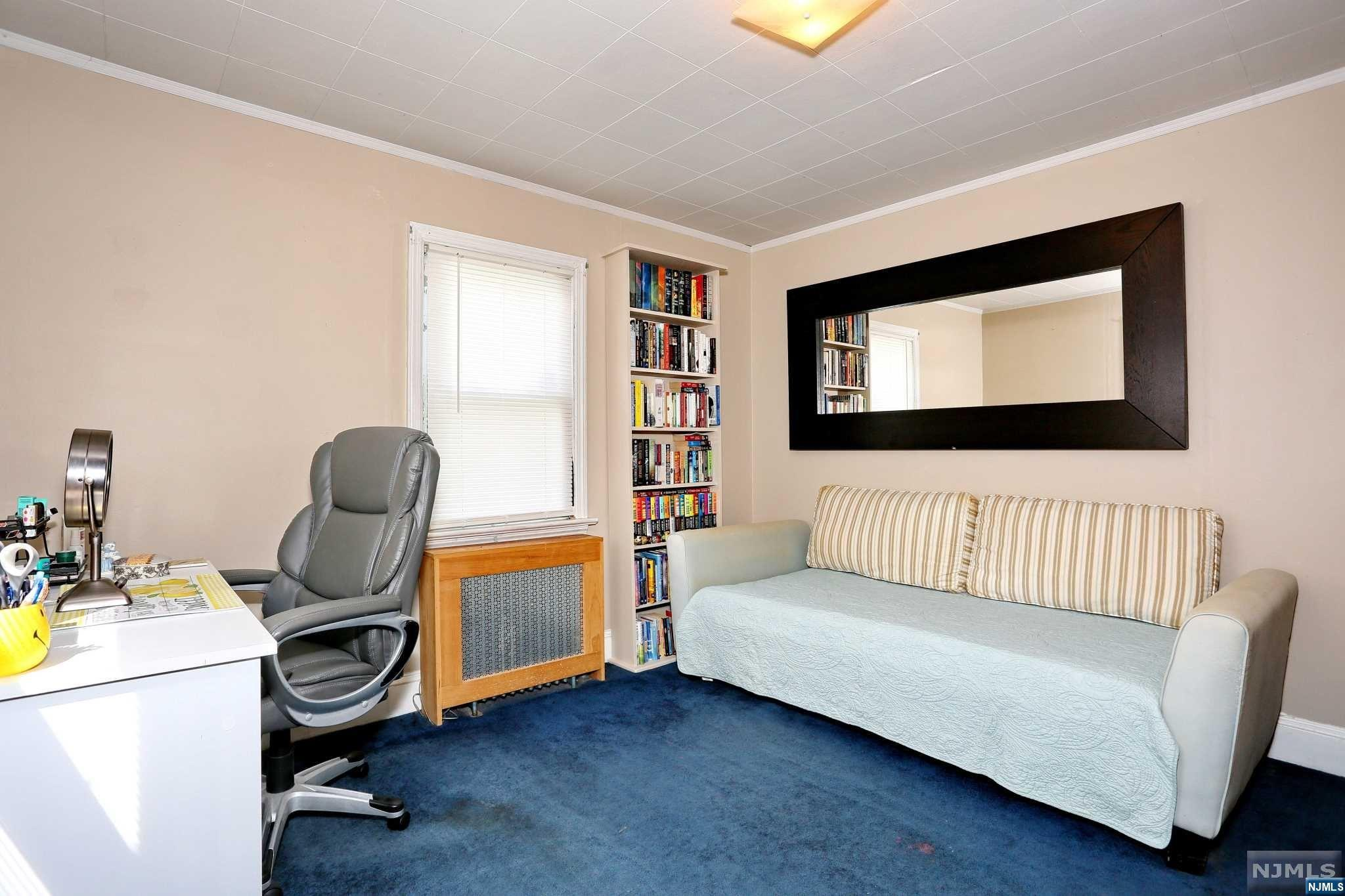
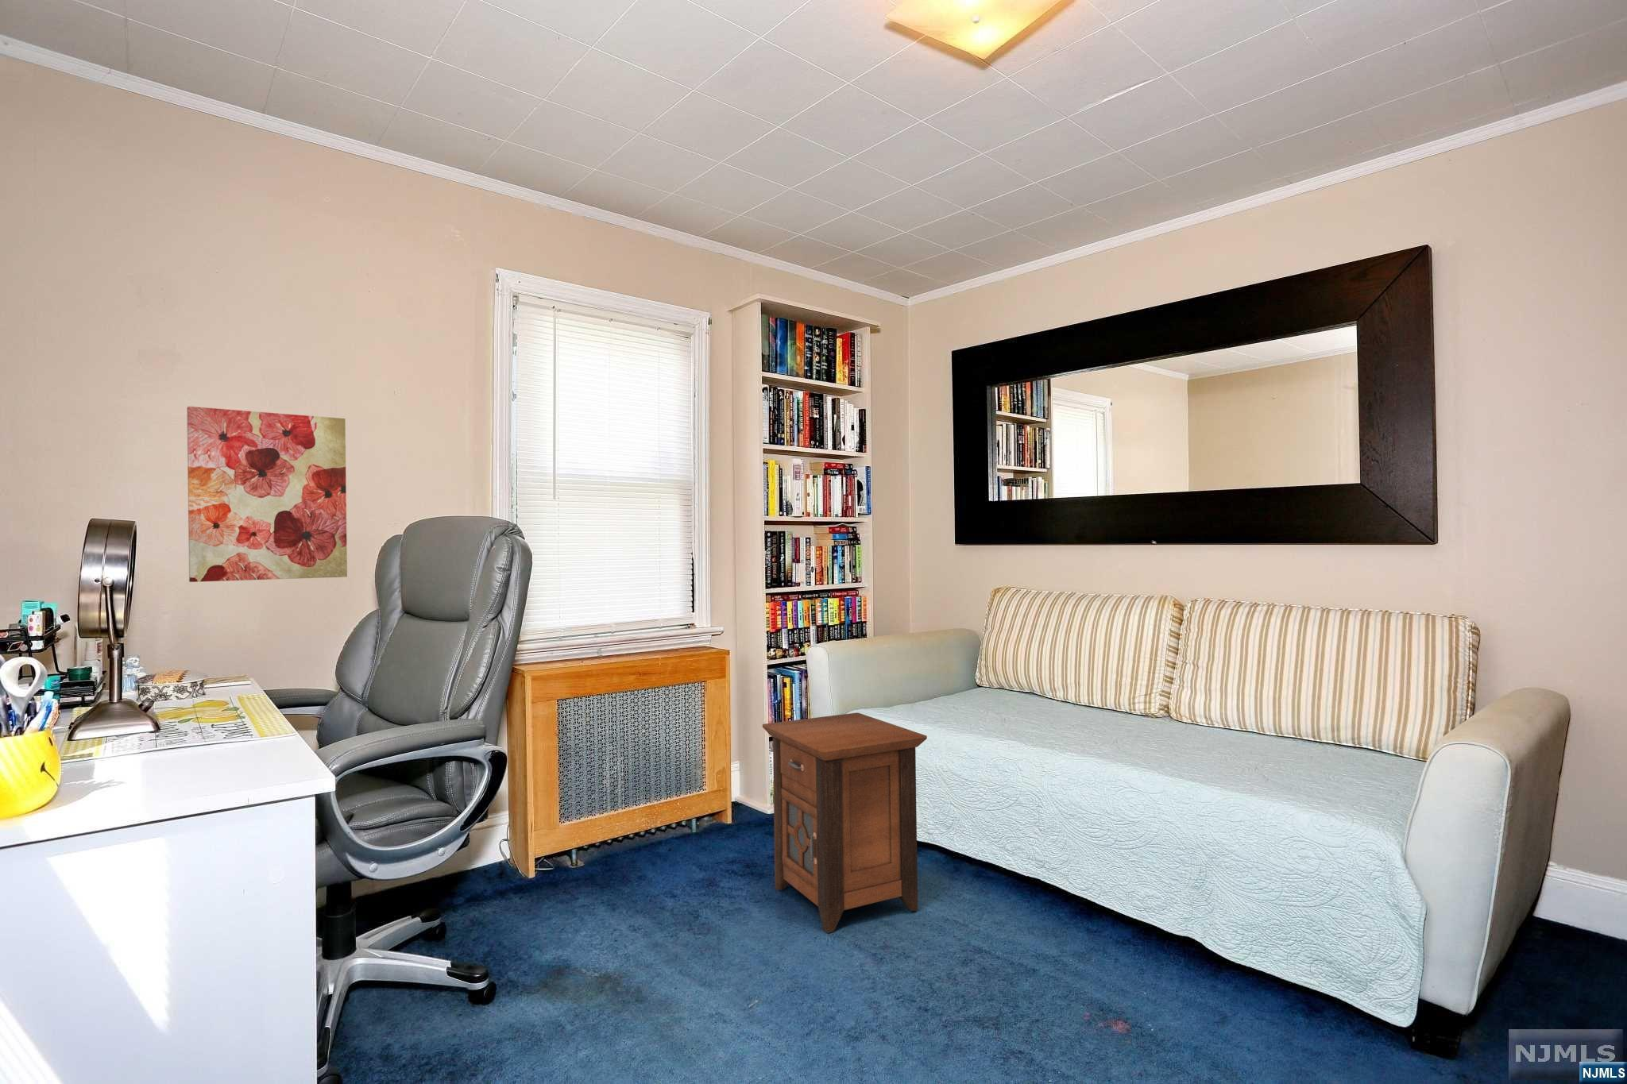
+ nightstand (843, 814)
+ wall art (271, 496)
